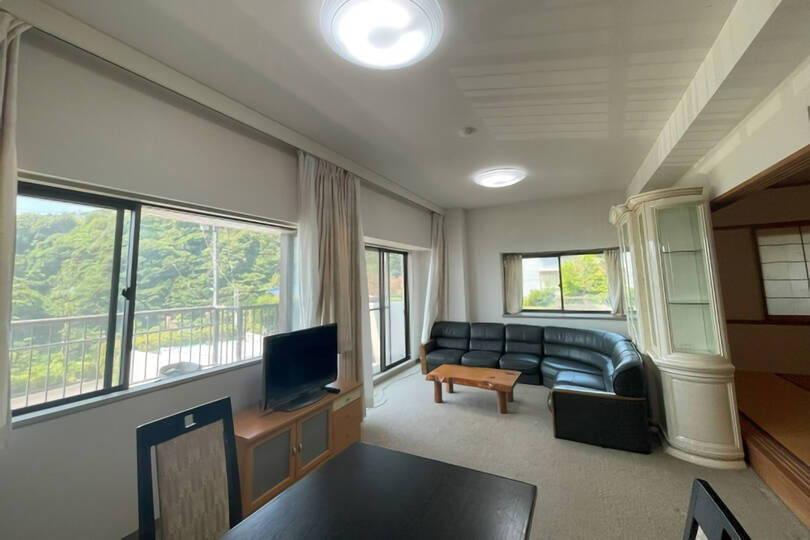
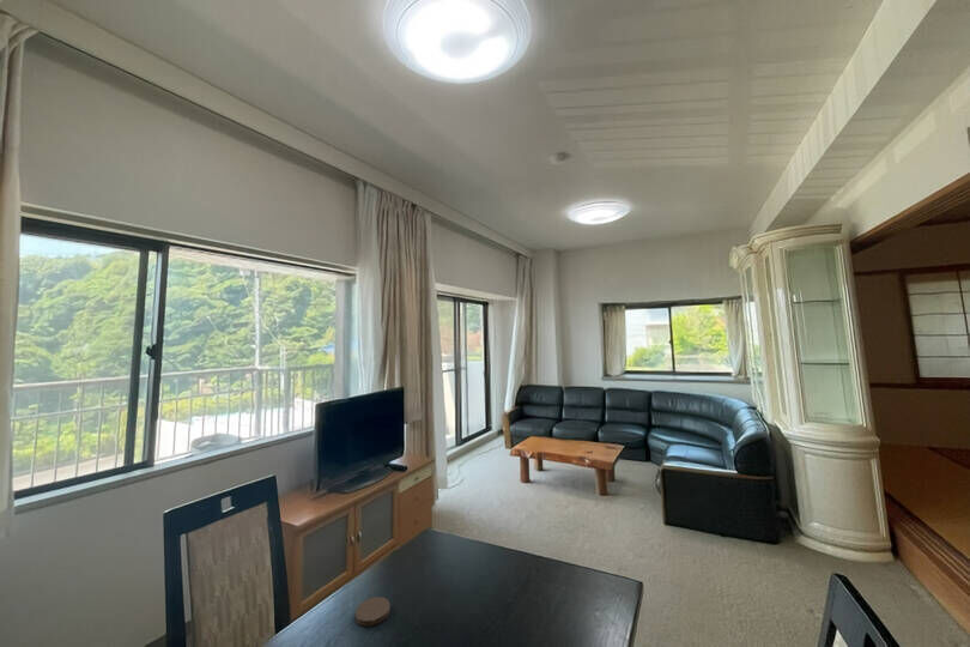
+ coaster (372, 610)
